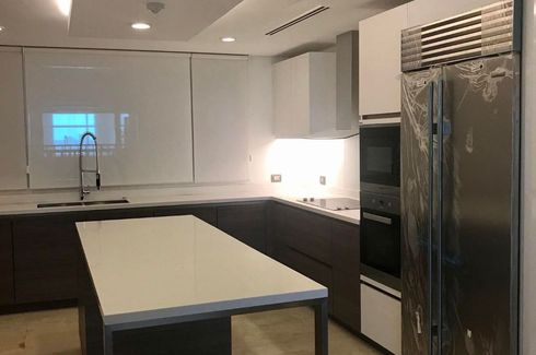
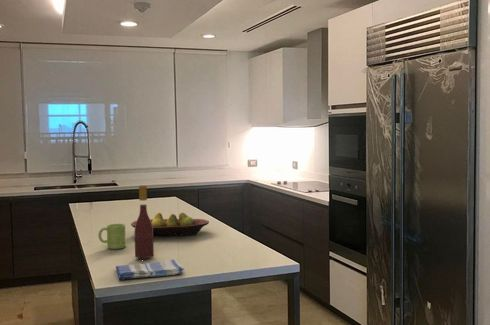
+ mug (112, 236)
+ fruit bowl (170, 223)
+ dish towel (149, 268)
+ wine bottle (143, 222)
